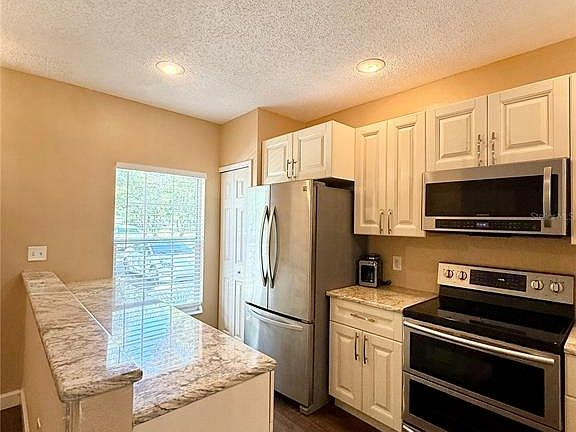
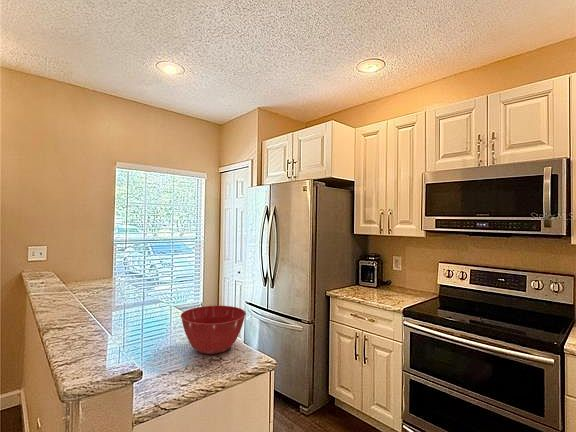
+ mixing bowl (213, 330)
